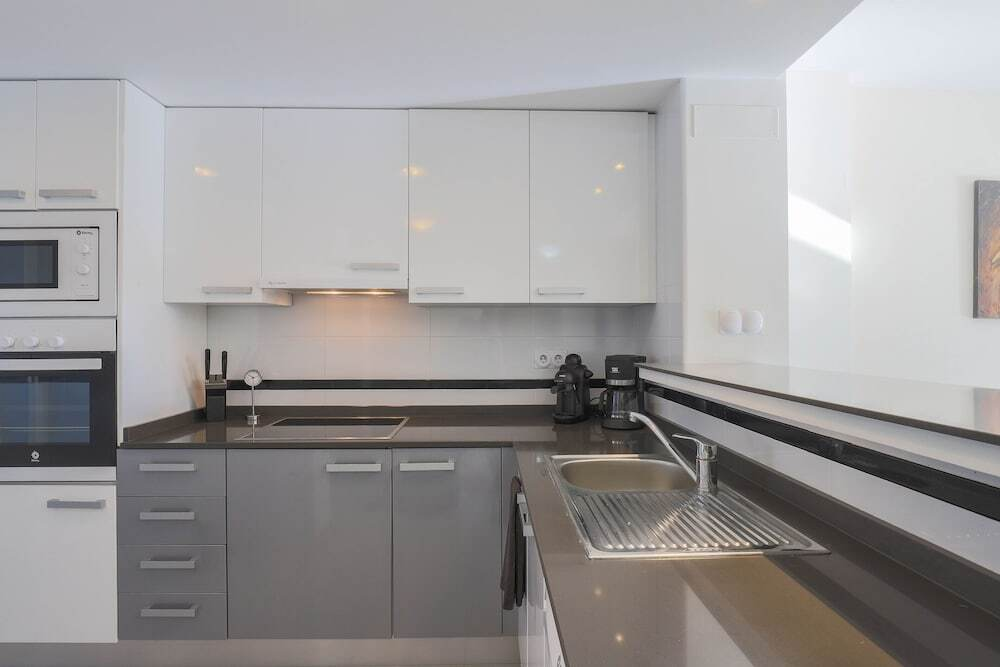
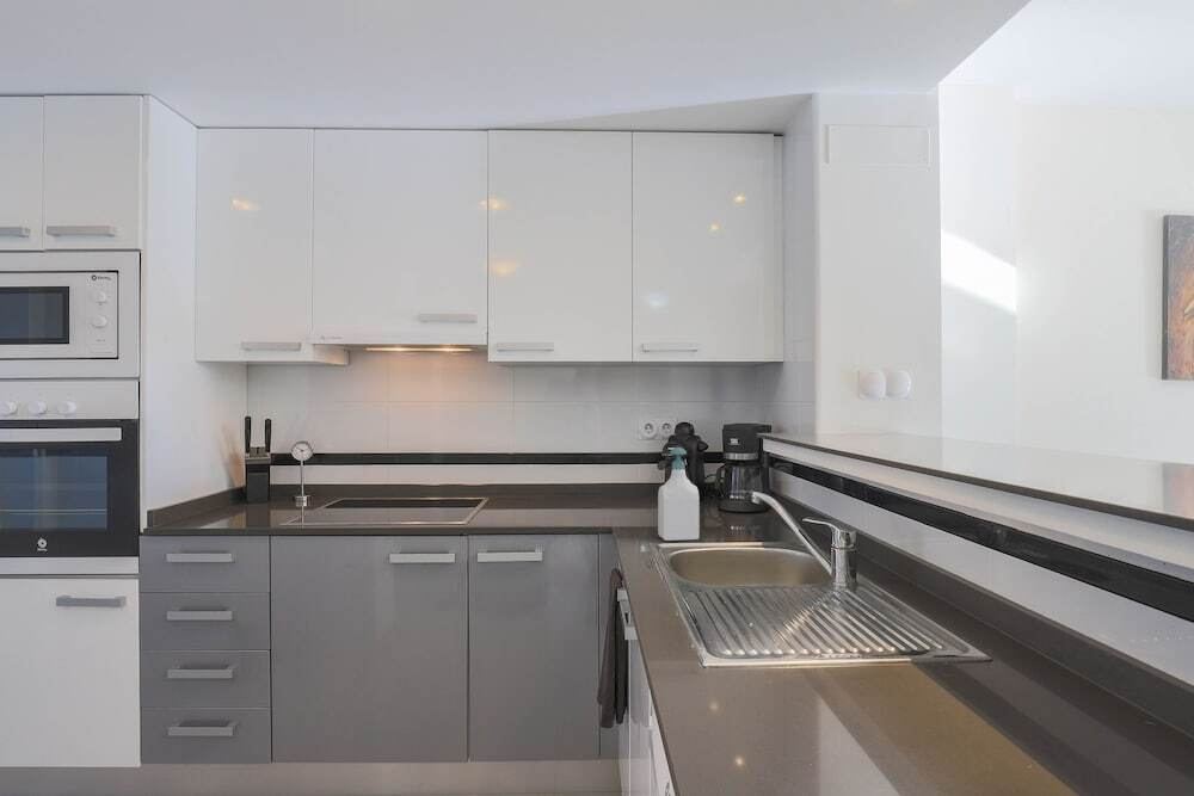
+ soap bottle (677, 492)
